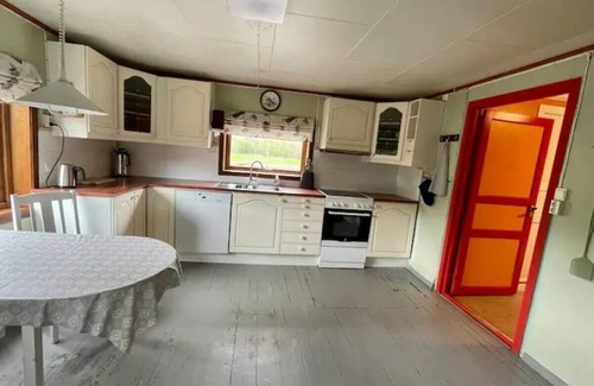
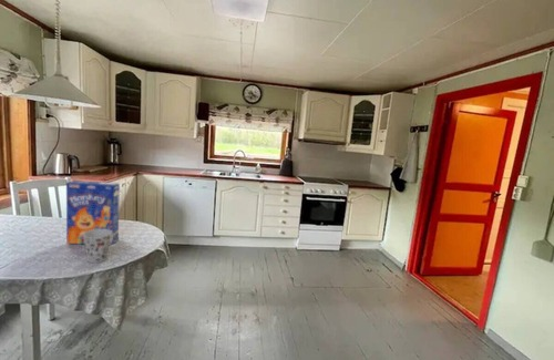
+ cereal box (93, 213)
+ cup (98, 246)
